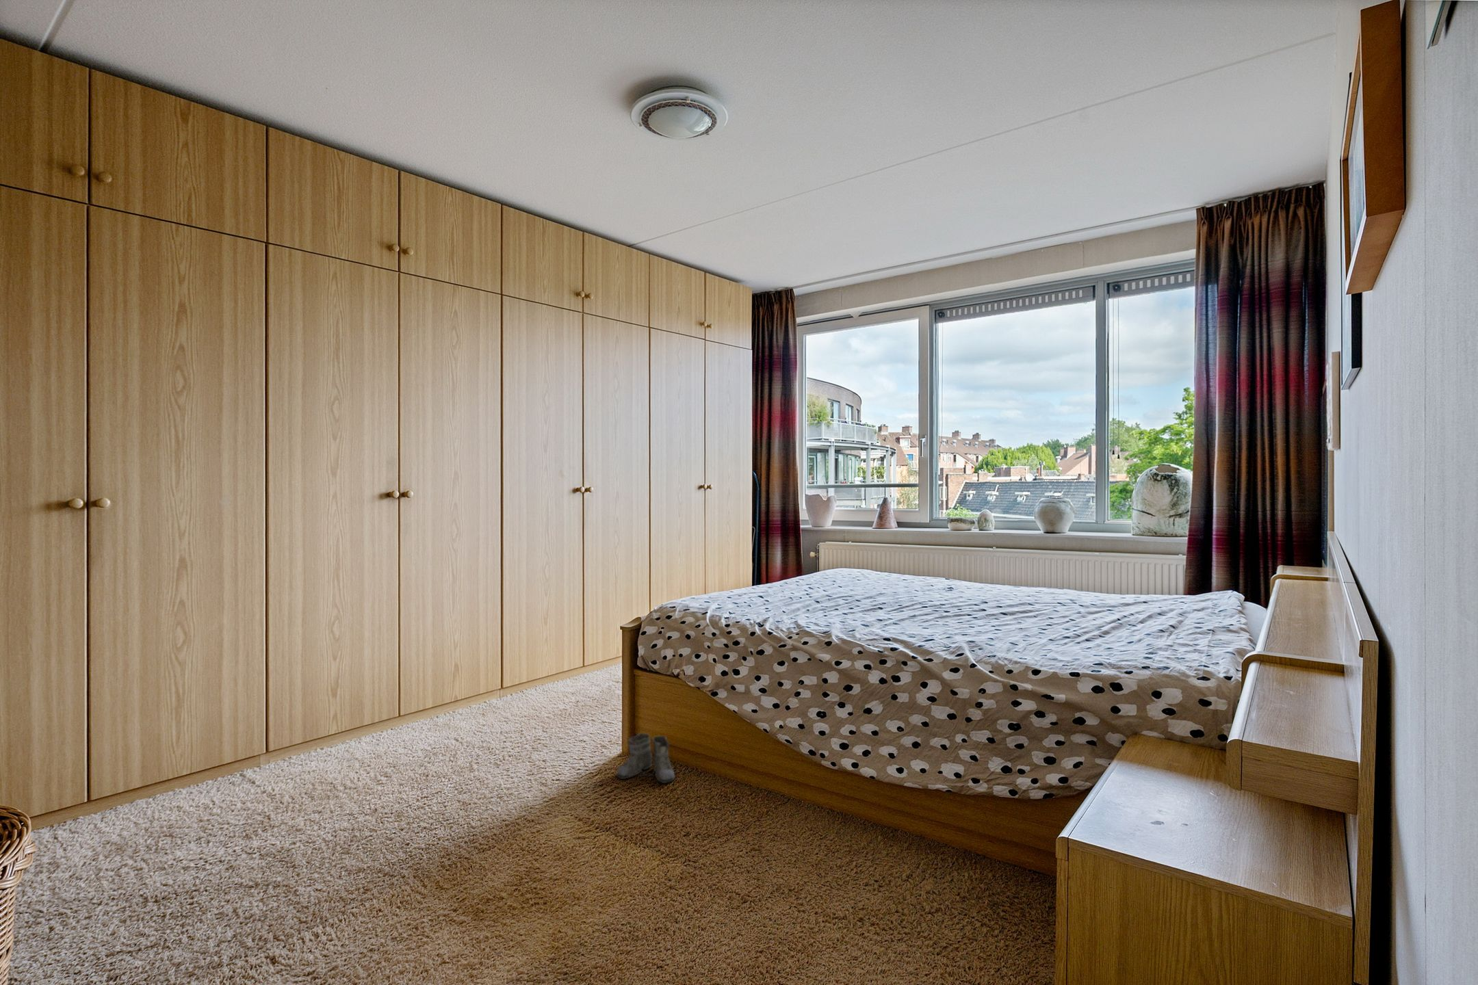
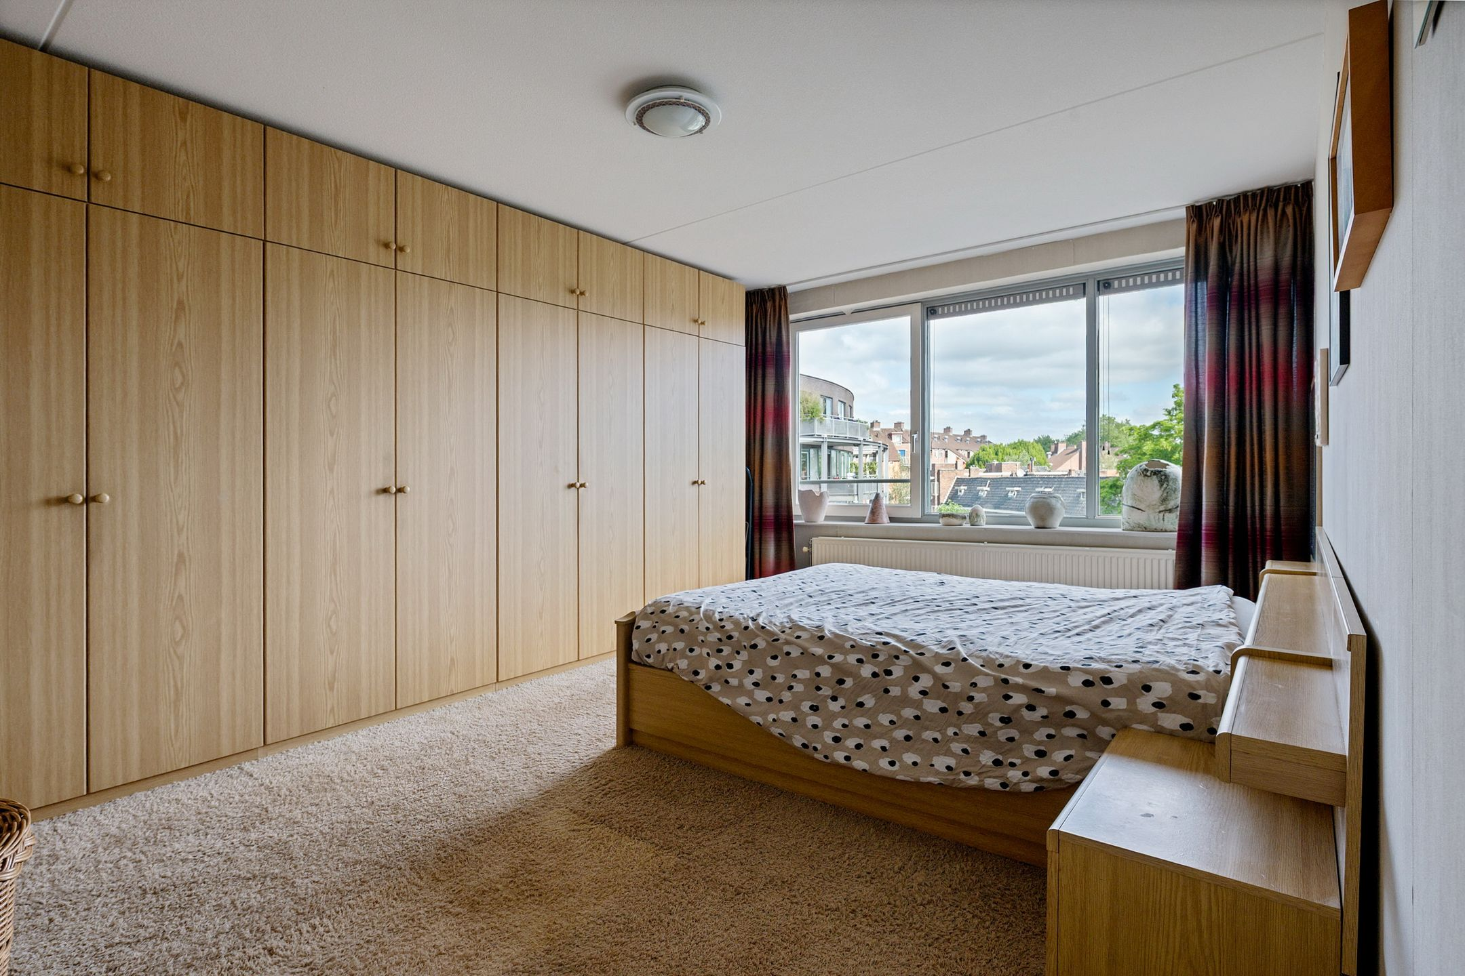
- boots (646, 756)
